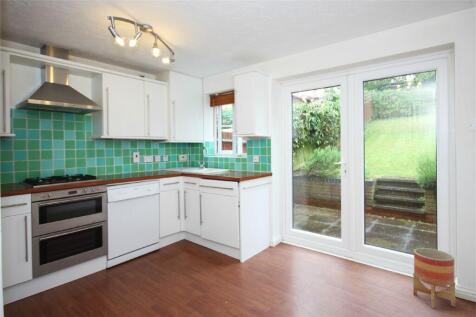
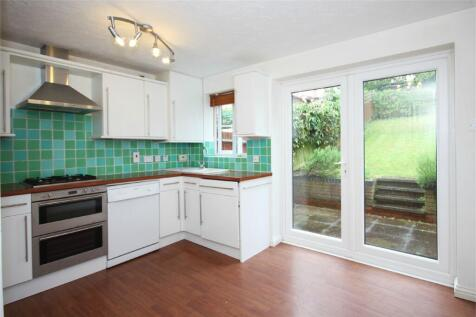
- planter (433, 276)
